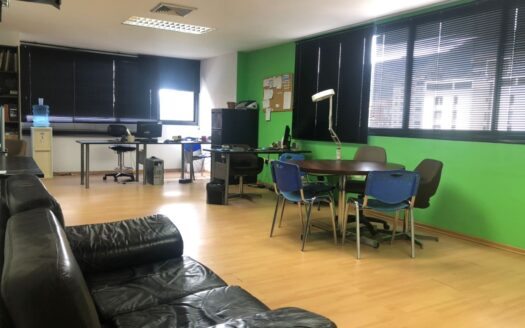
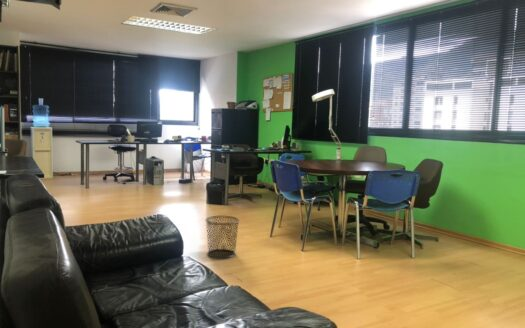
+ waste bin (222, 236)
